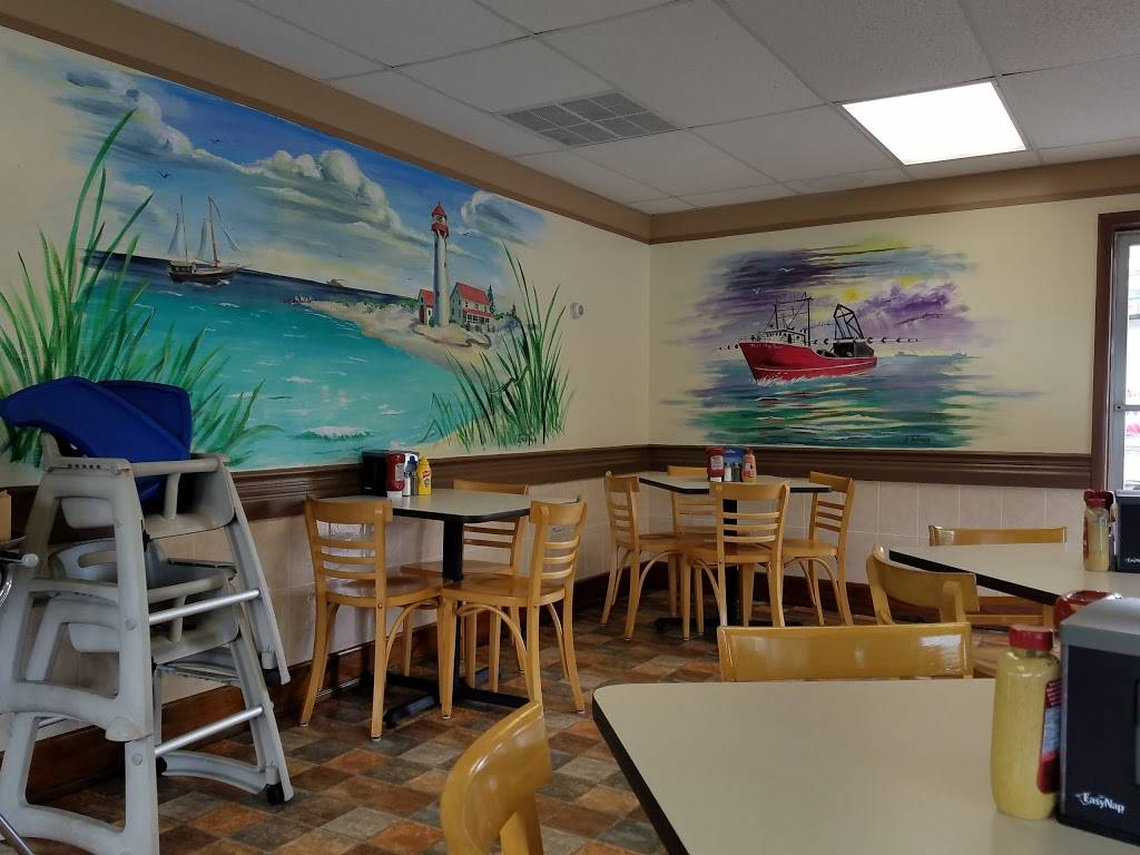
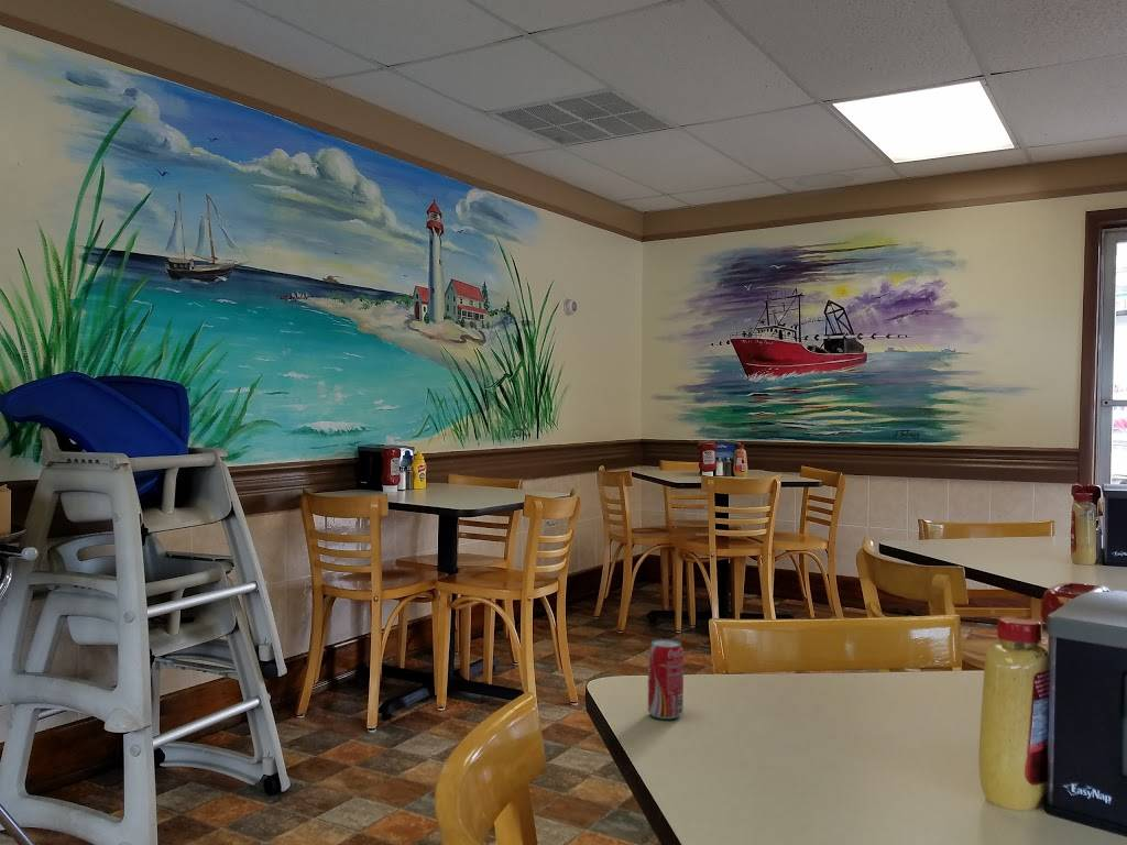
+ beverage can (665, 678)
